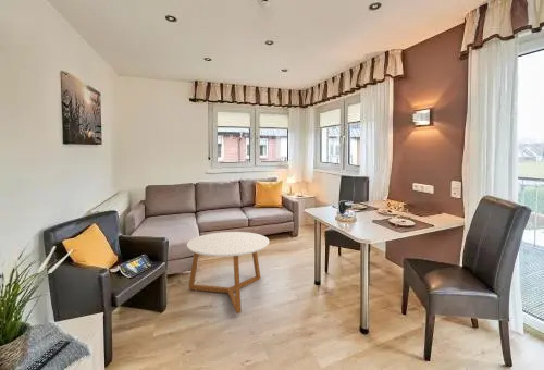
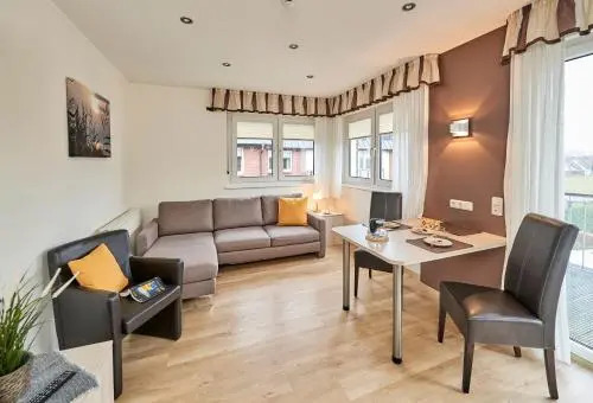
- coffee table (234, 267)
